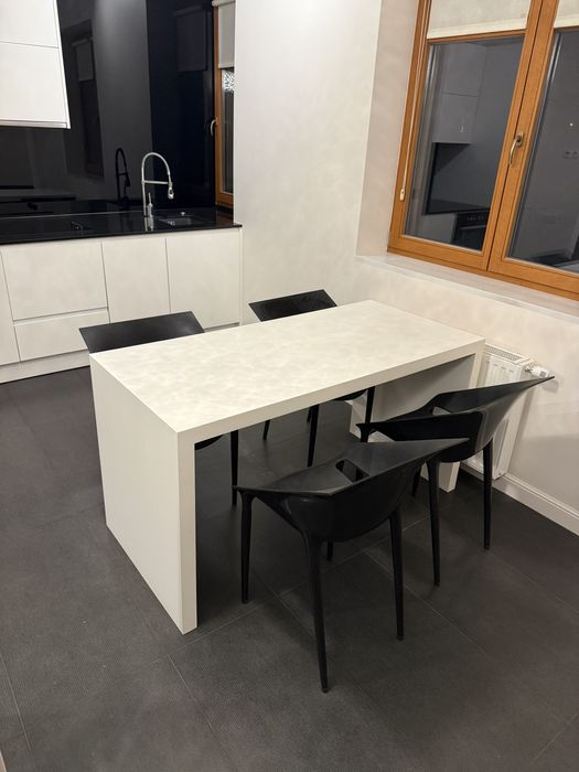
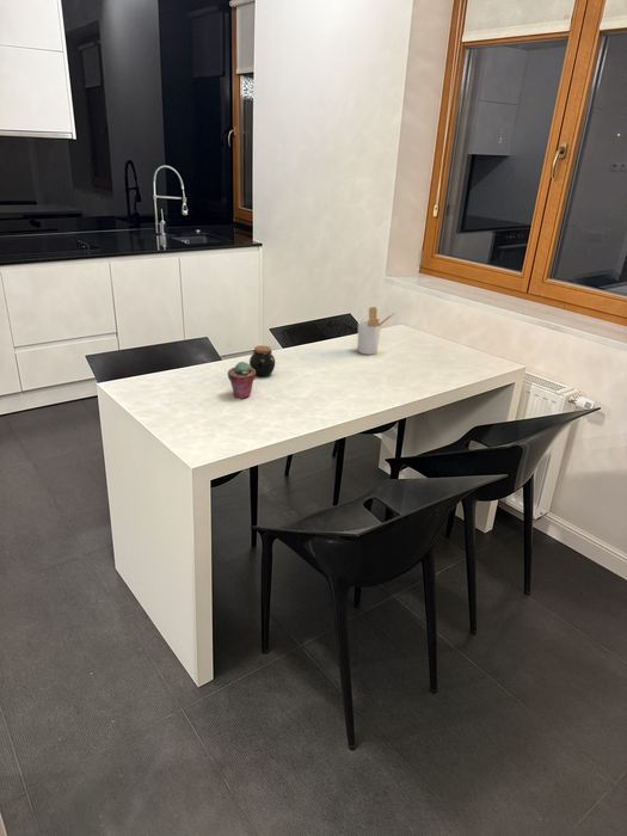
+ potted succulent (241, 377)
+ jar (262, 361)
+ utensil holder (375, 331)
